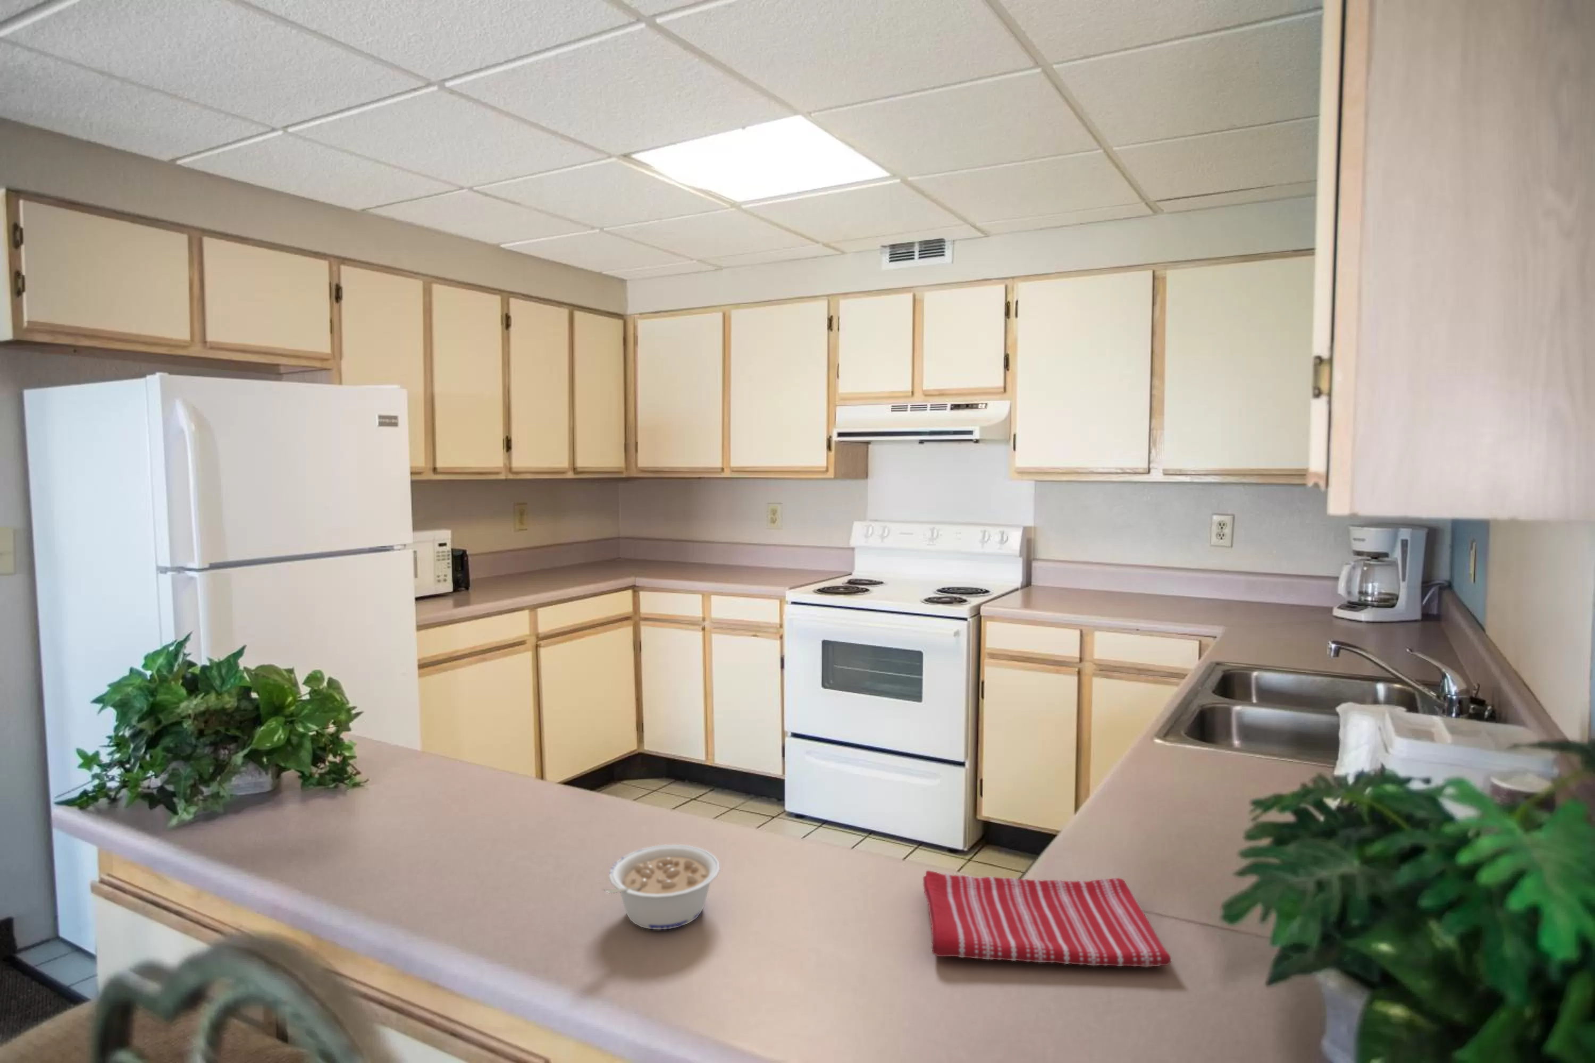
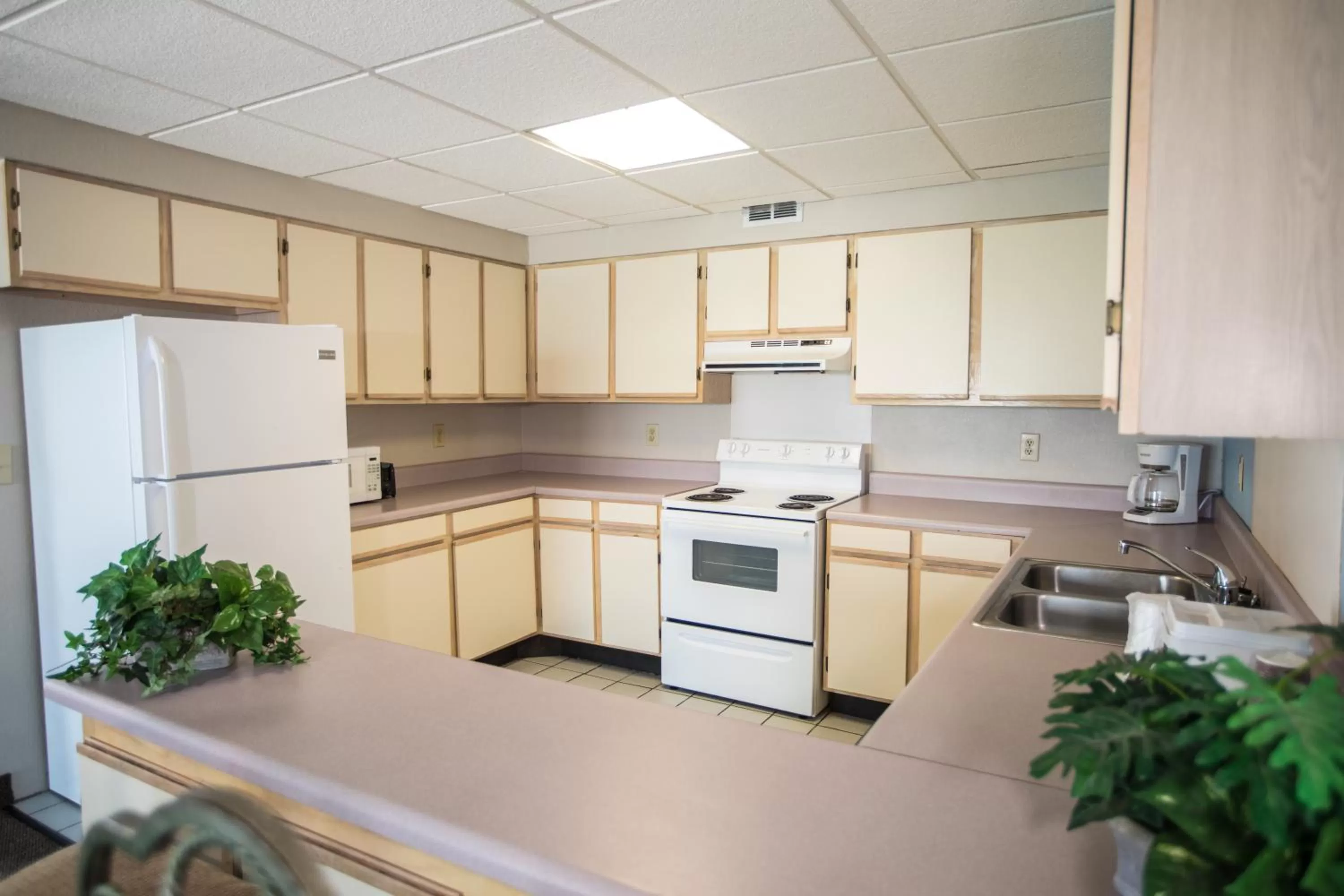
- dish towel (1035, 915)
- legume (665, 887)
